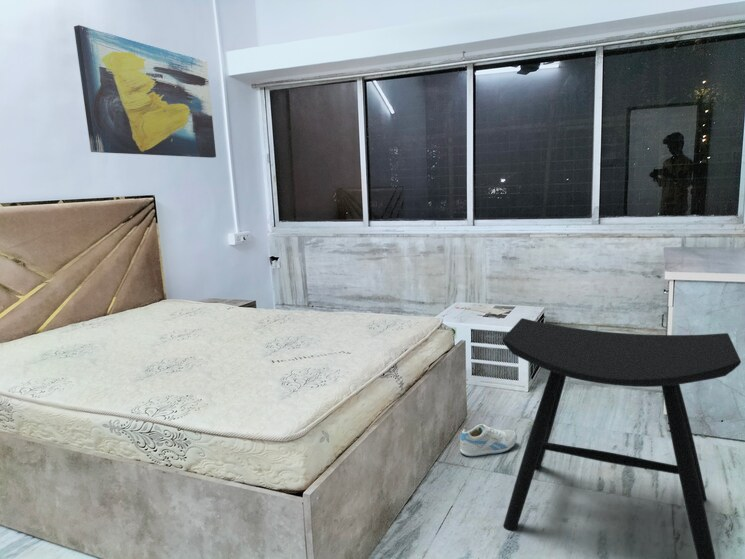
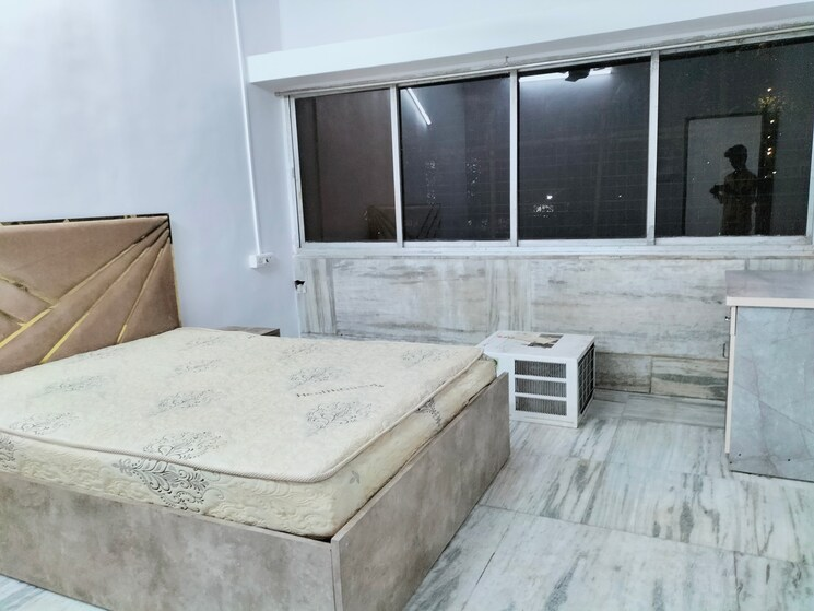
- stool (604, 451)
- sneaker (488, 437)
- wall art (155, 101)
